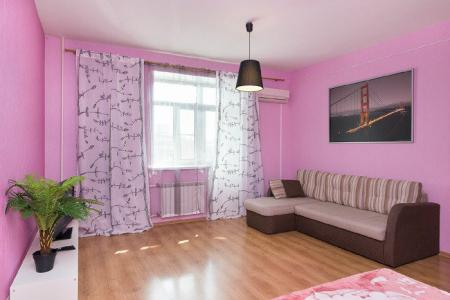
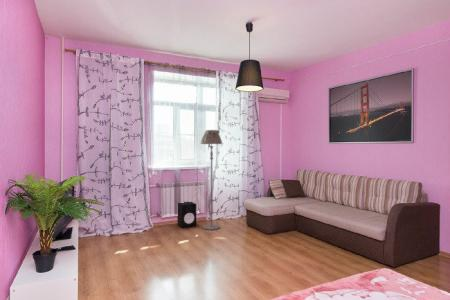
+ floor lamp (211, 178)
+ speaker (186, 214)
